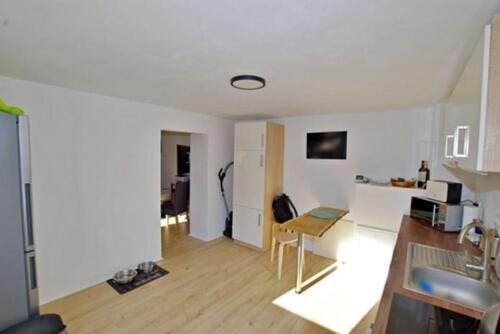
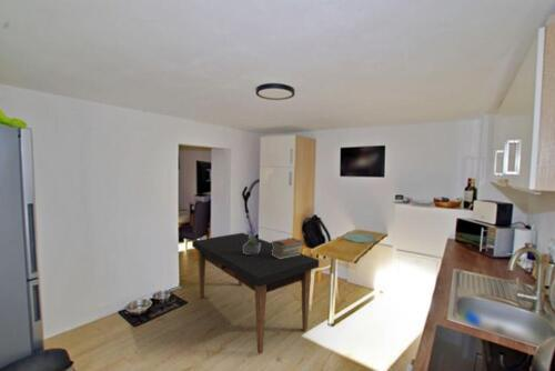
+ book stack (286, 248)
+ potted plant (251, 235)
+ dining table (248, 280)
